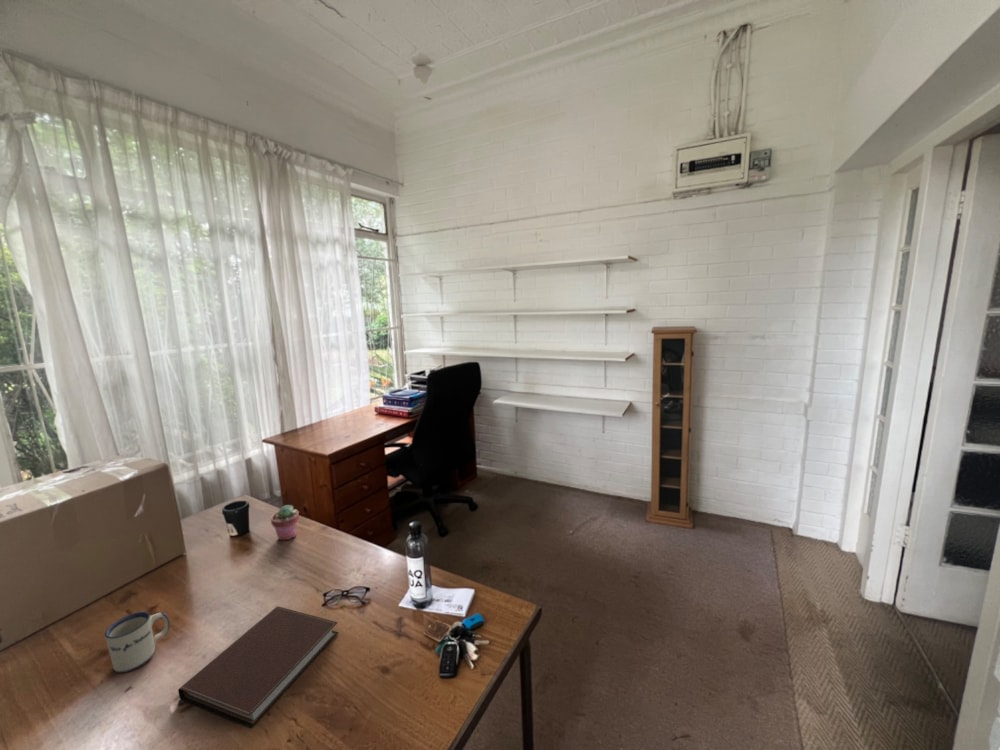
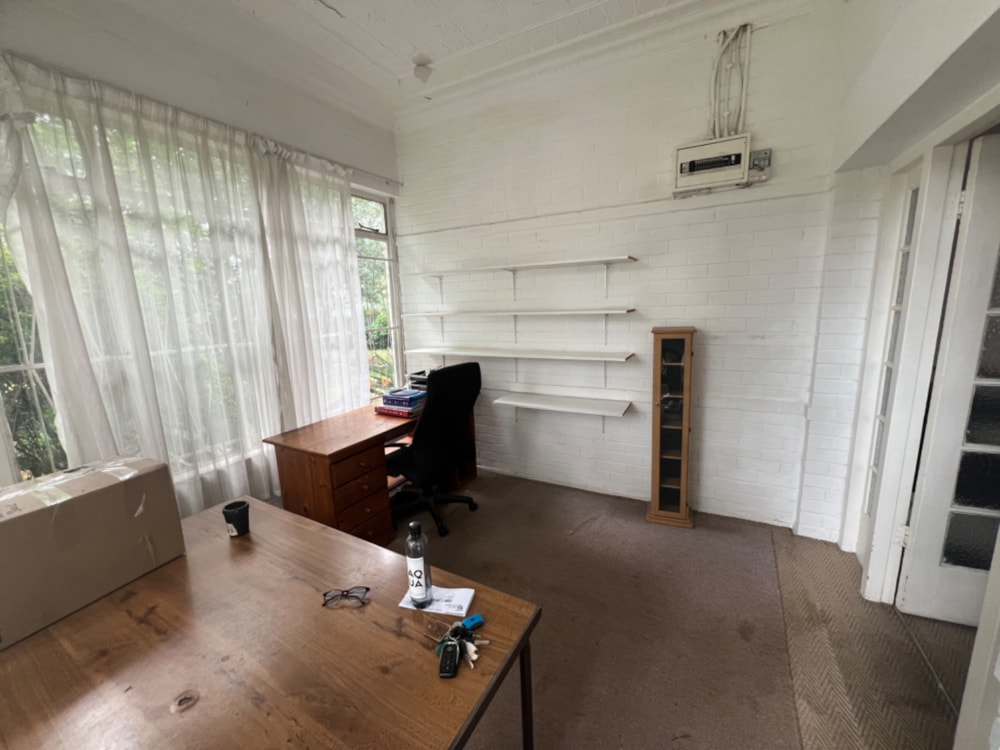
- potted succulent (285, 521)
- notebook (265, 657)
- mug (140, 637)
